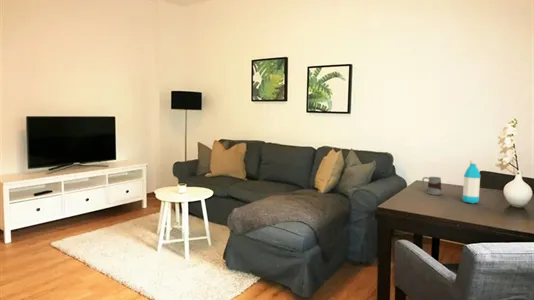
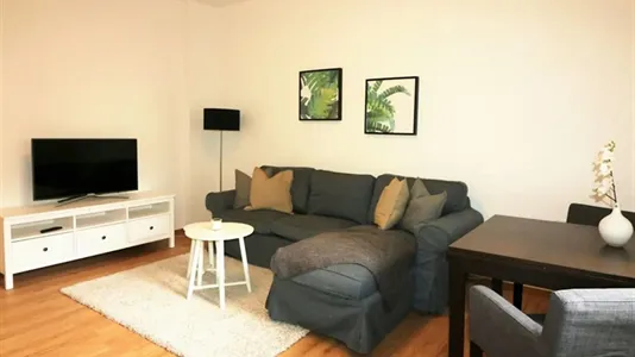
- water bottle (471, 181)
- mug (431, 185)
